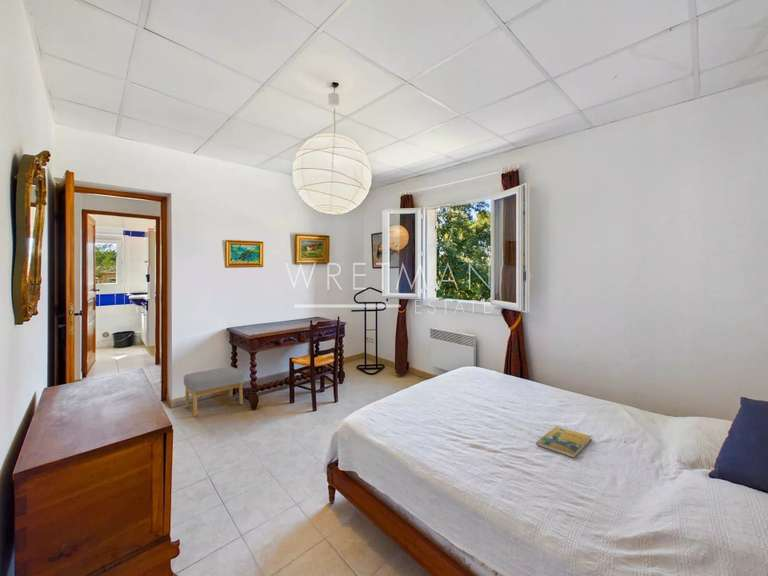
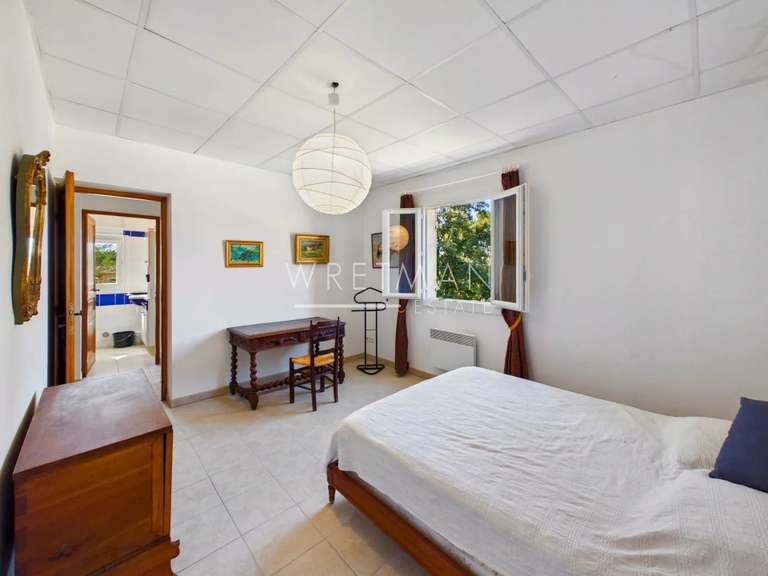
- footstool (214, 388)
- booklet (564, 440)
